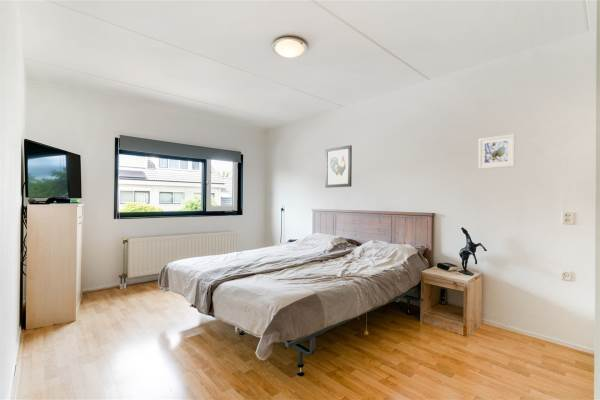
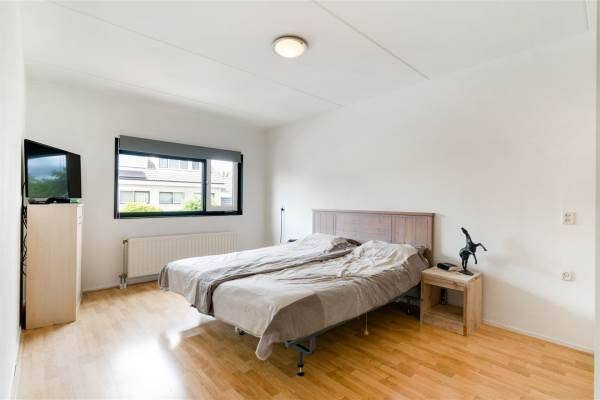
- wall art (337, 167)
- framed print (496, 152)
